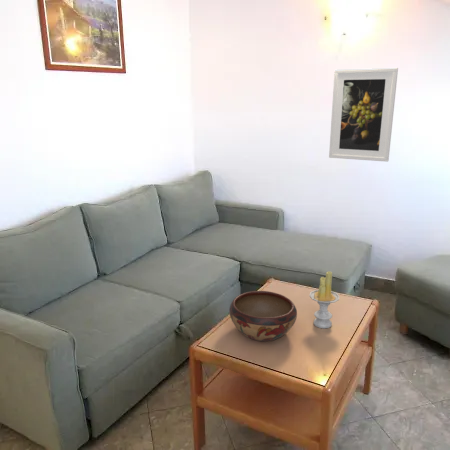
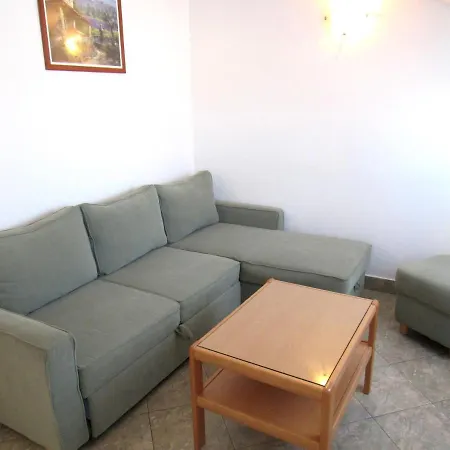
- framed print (361, 115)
- decorative bowl (262, 317)
- candle (324, 297)
